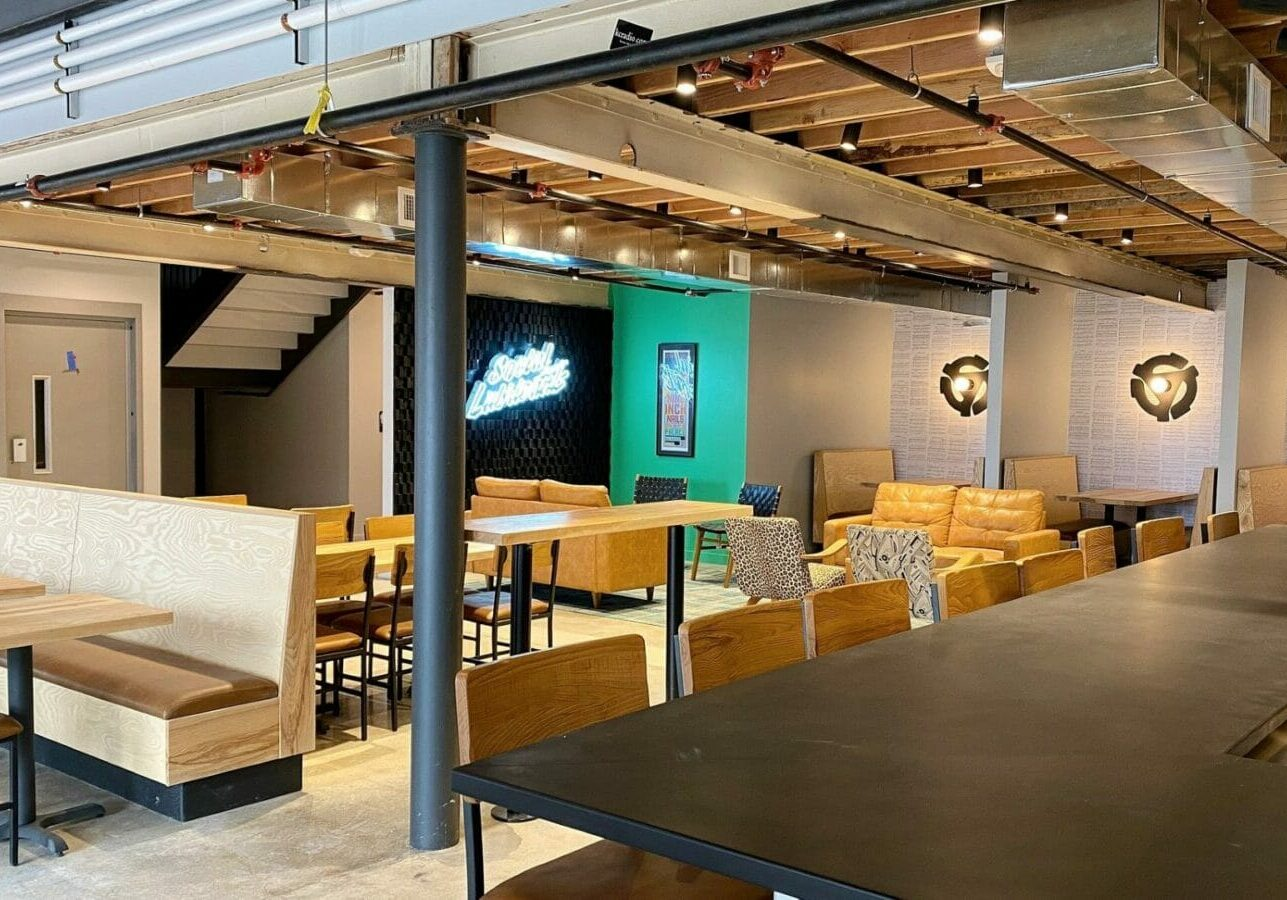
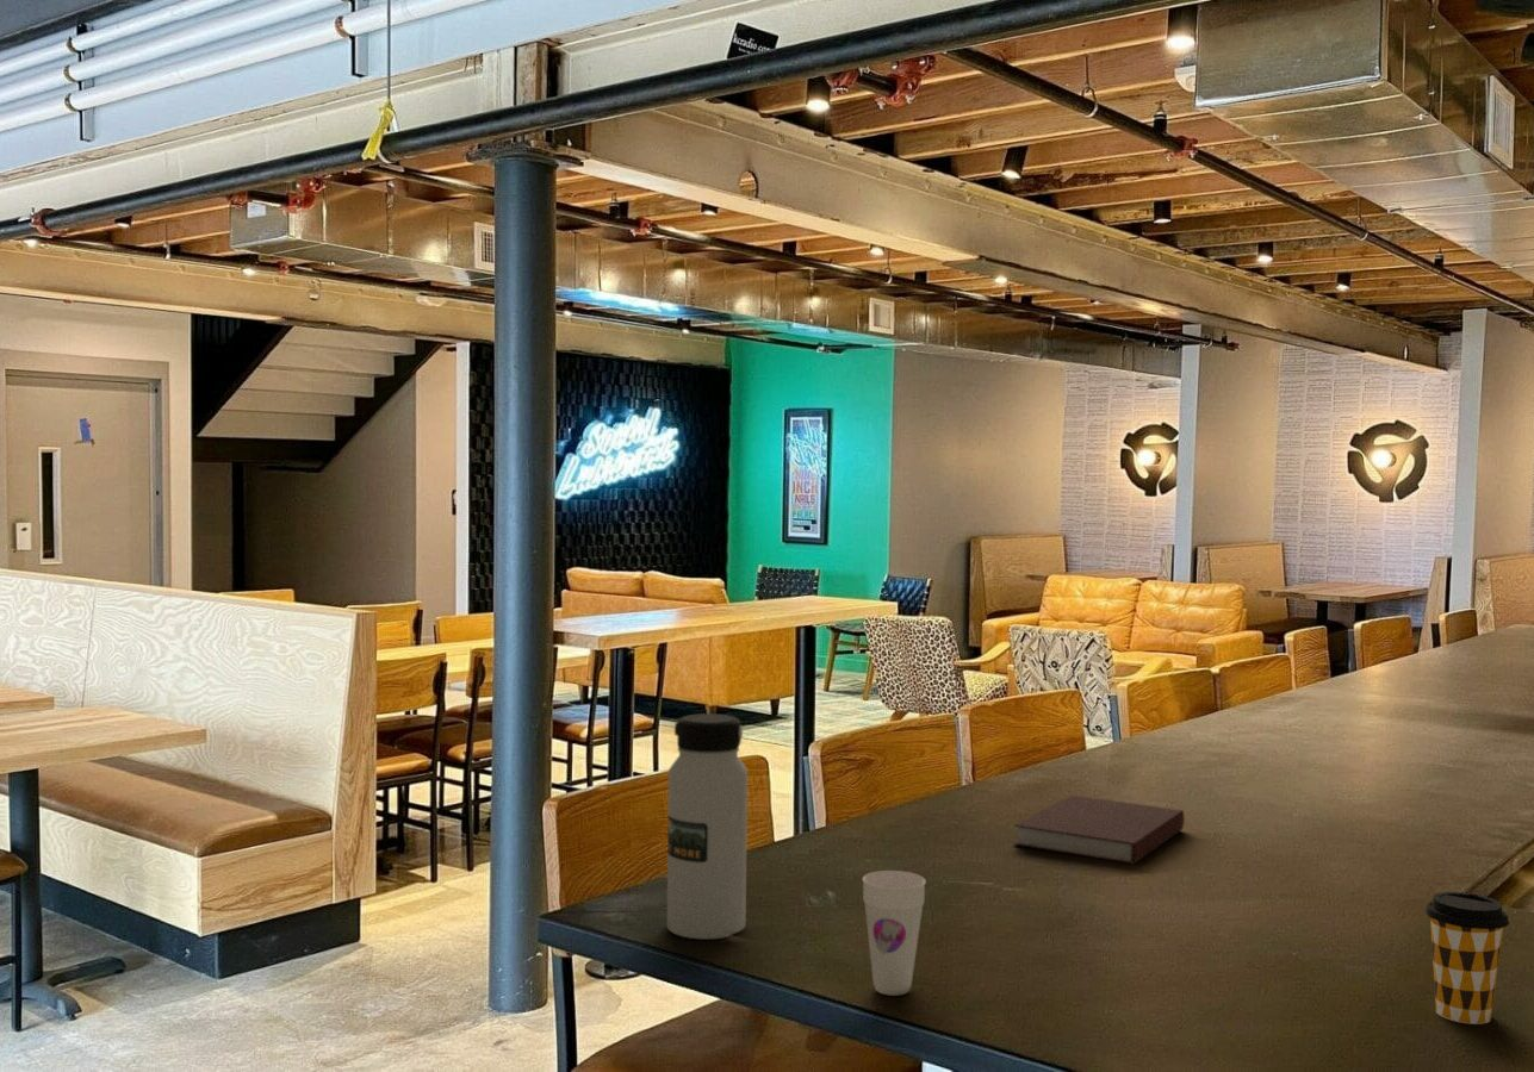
+ notebook (1100, 827)
+ coffee cup (1465, 958)
+ cup (893, 934)
+ water bottle (707, 822)
